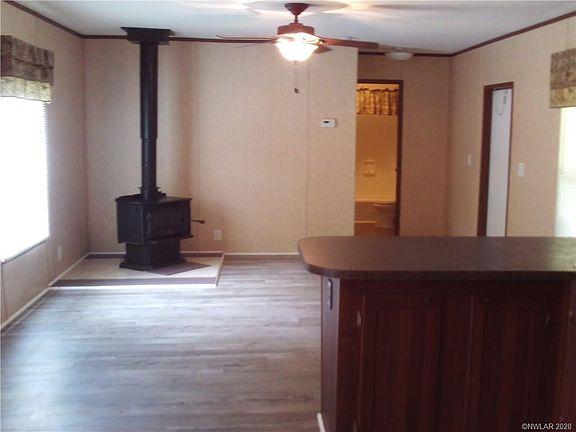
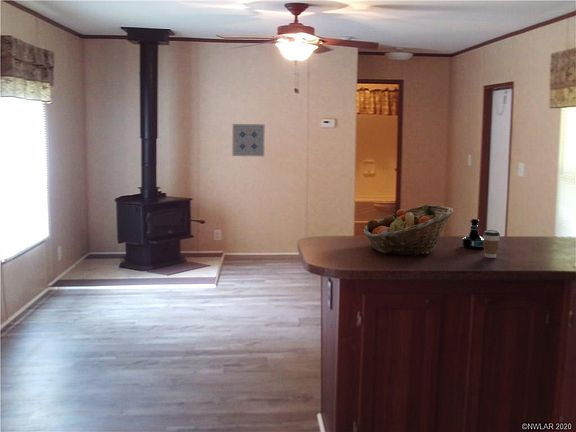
+ tequila bottle (474, 233)
+ wall art (248, 140)
+ coffee cup (491, 244)
+ fruit basket (407, 228)
